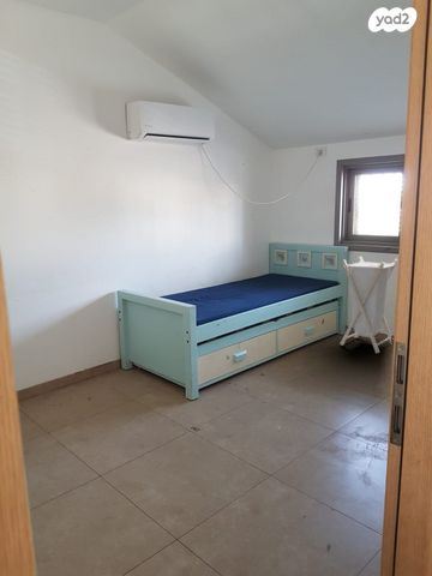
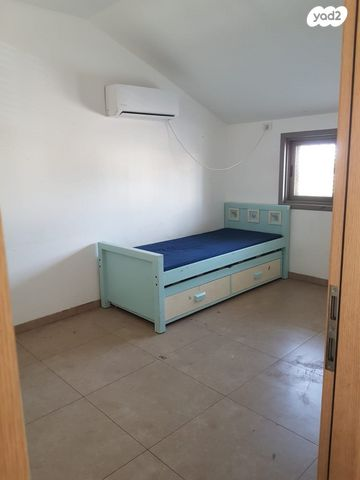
- laundry hamper (368, 302)
